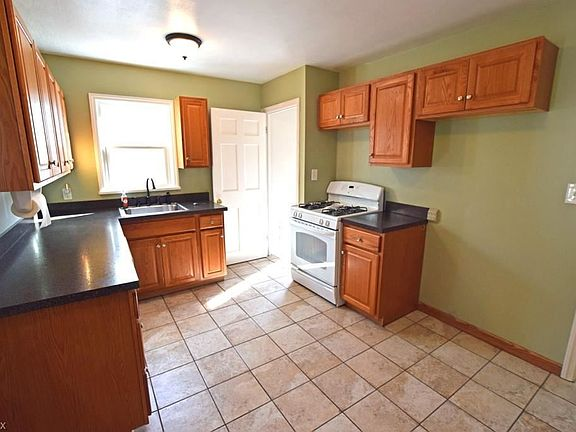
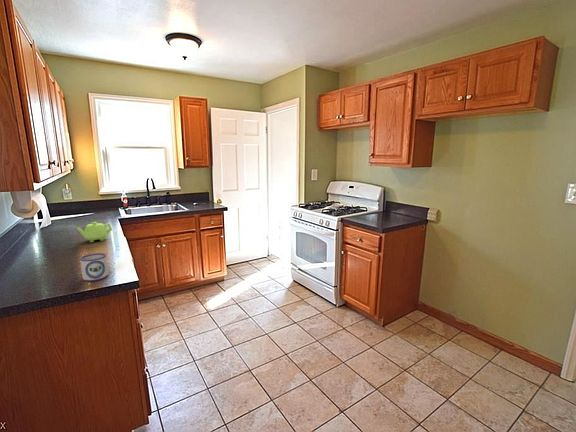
+ teapot (95, 231)
+ mug (92, 266)
